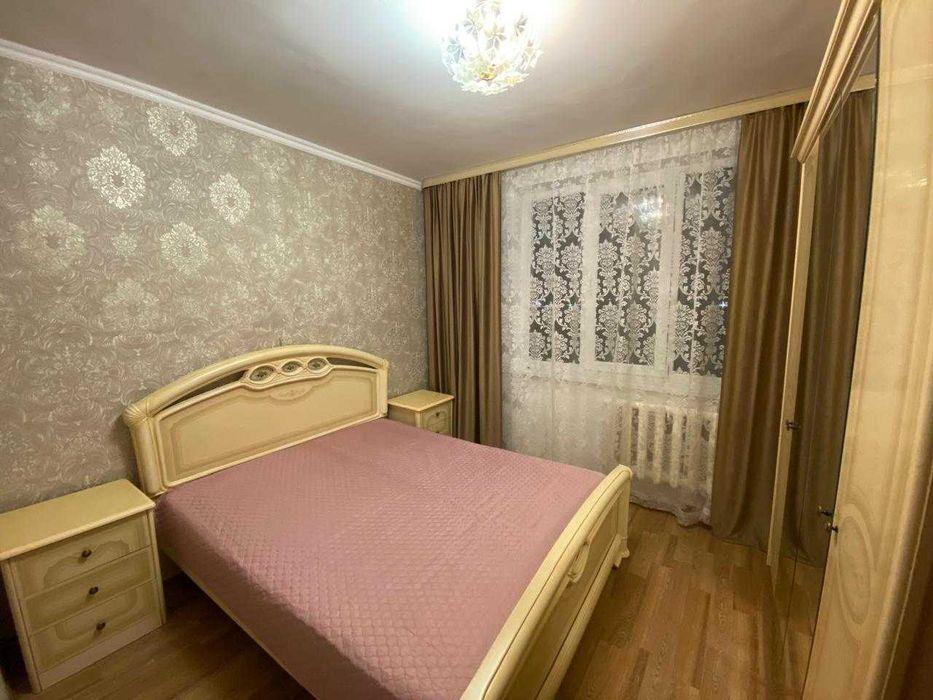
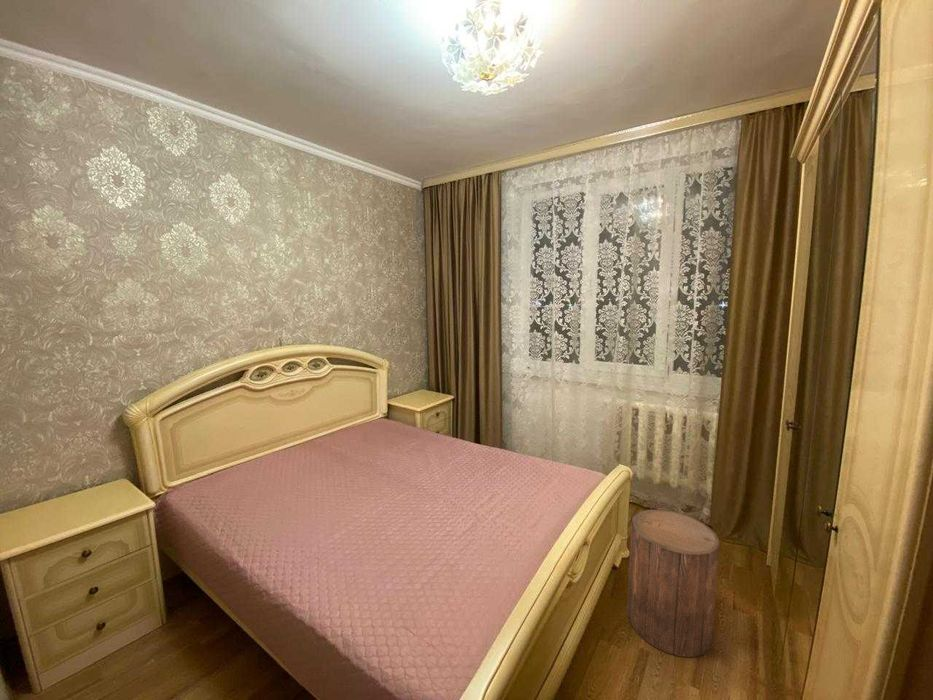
+ stool (670, 577)
